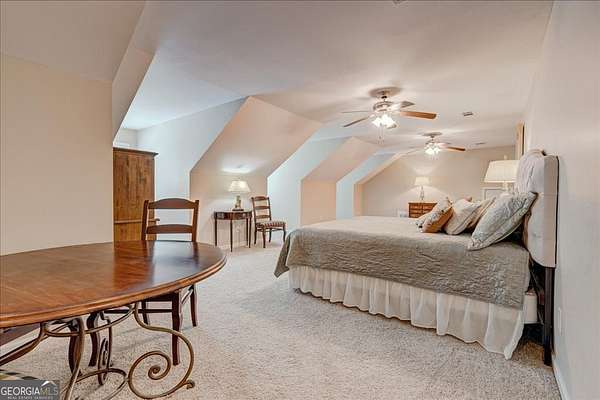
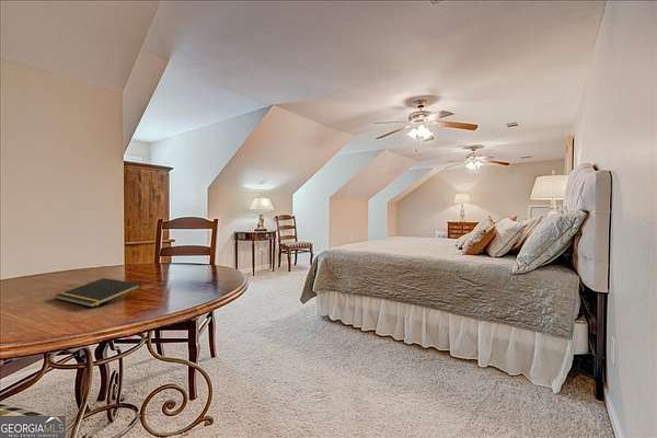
+ notepad (99, 290)
